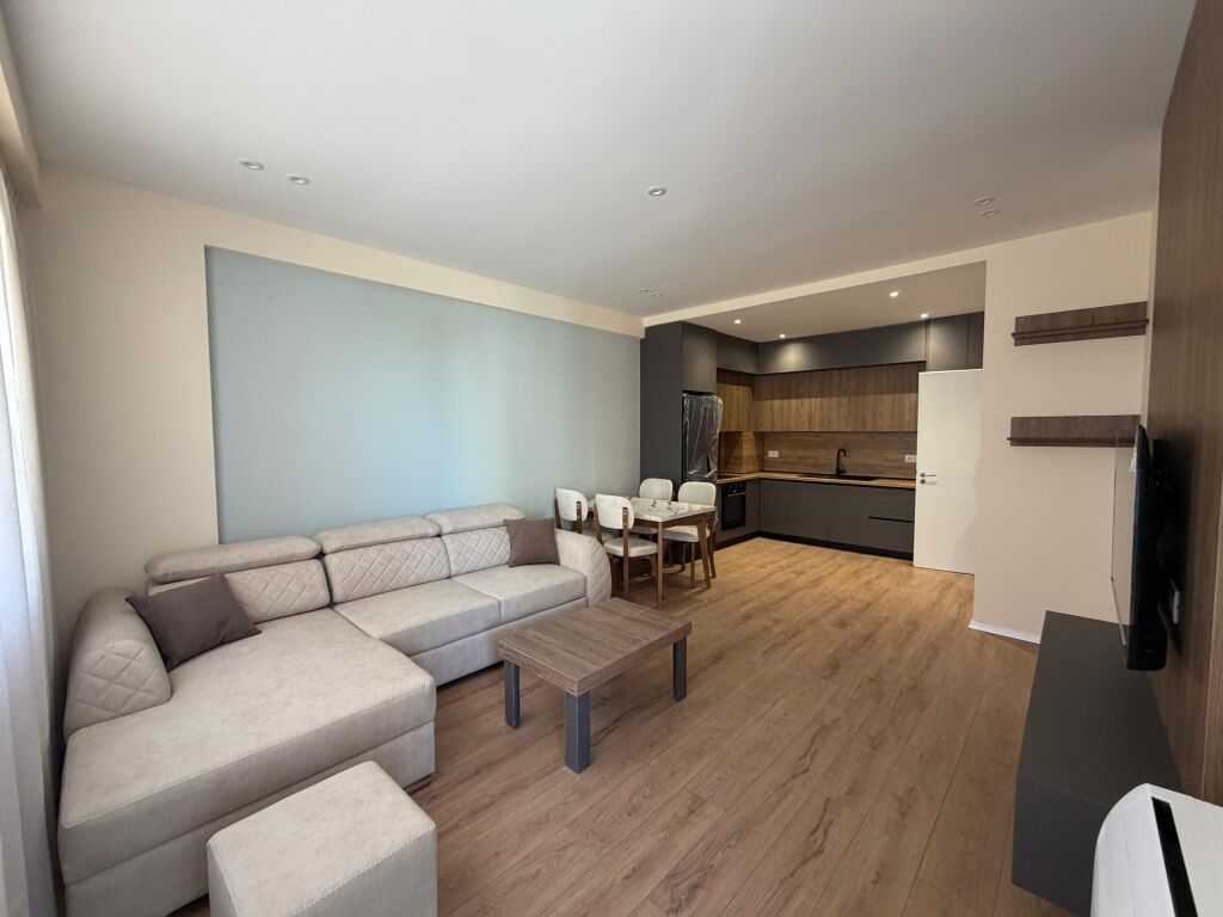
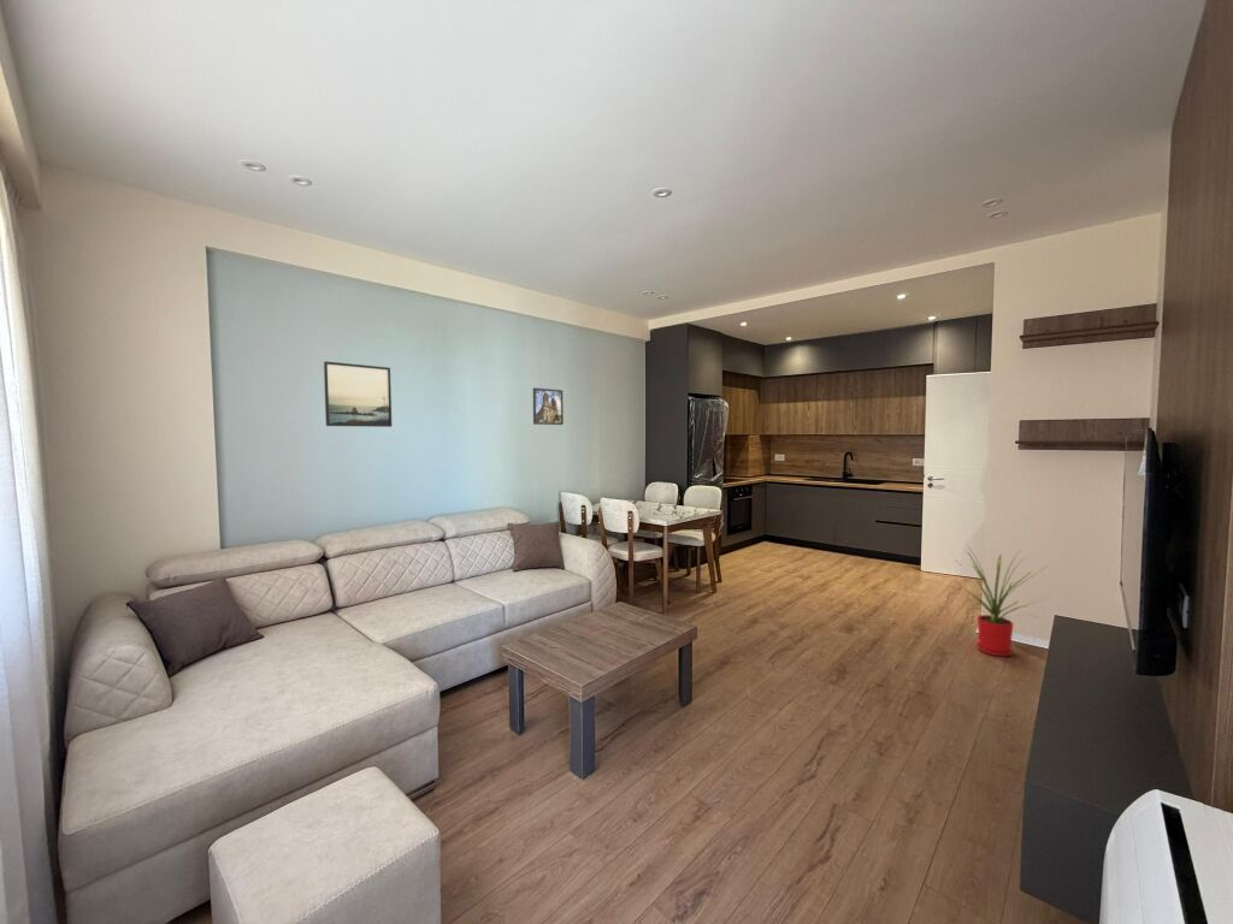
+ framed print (359, 395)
+ house plant (996, 599)
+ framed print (548, 407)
